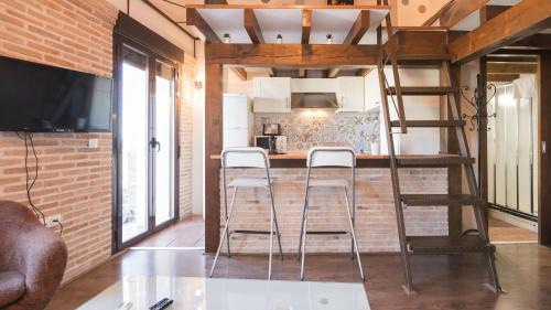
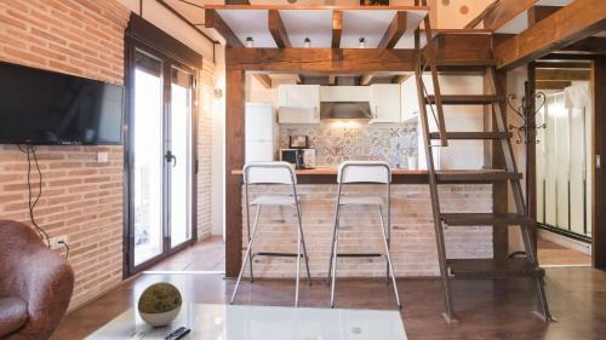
+ decorative ball (160, 304)
